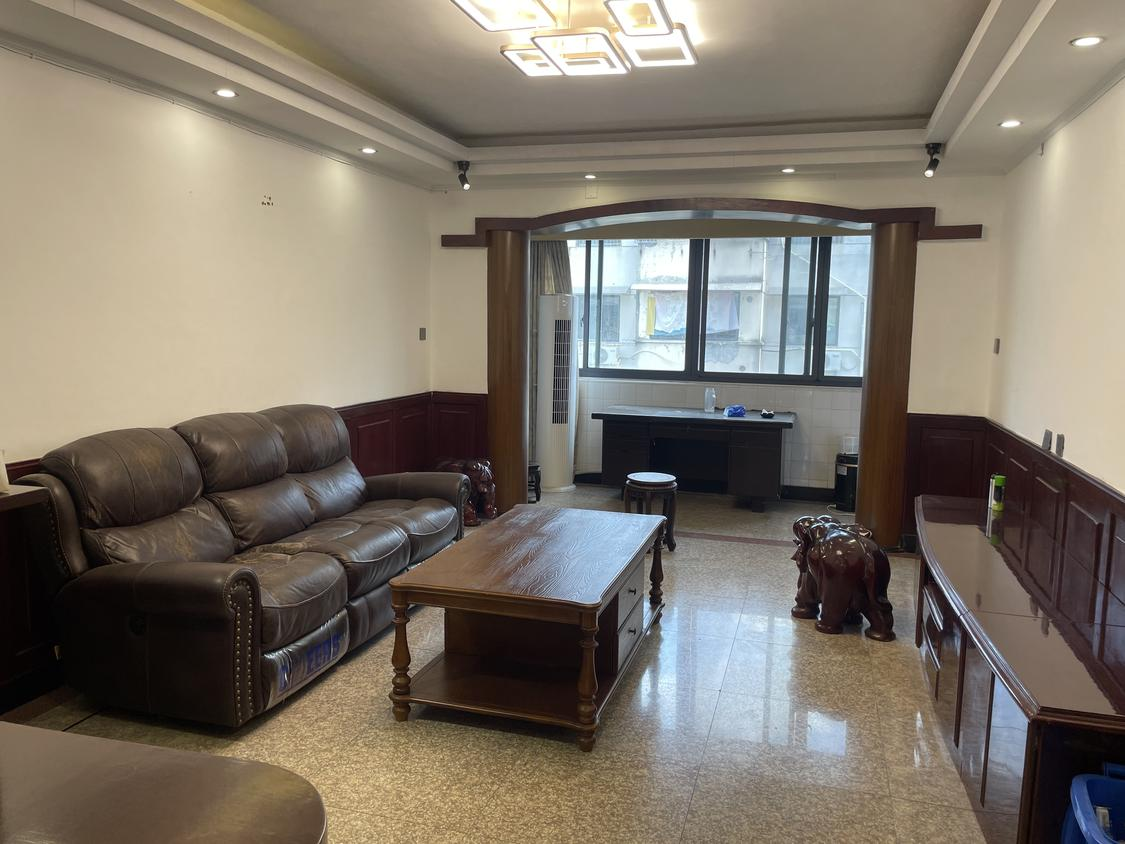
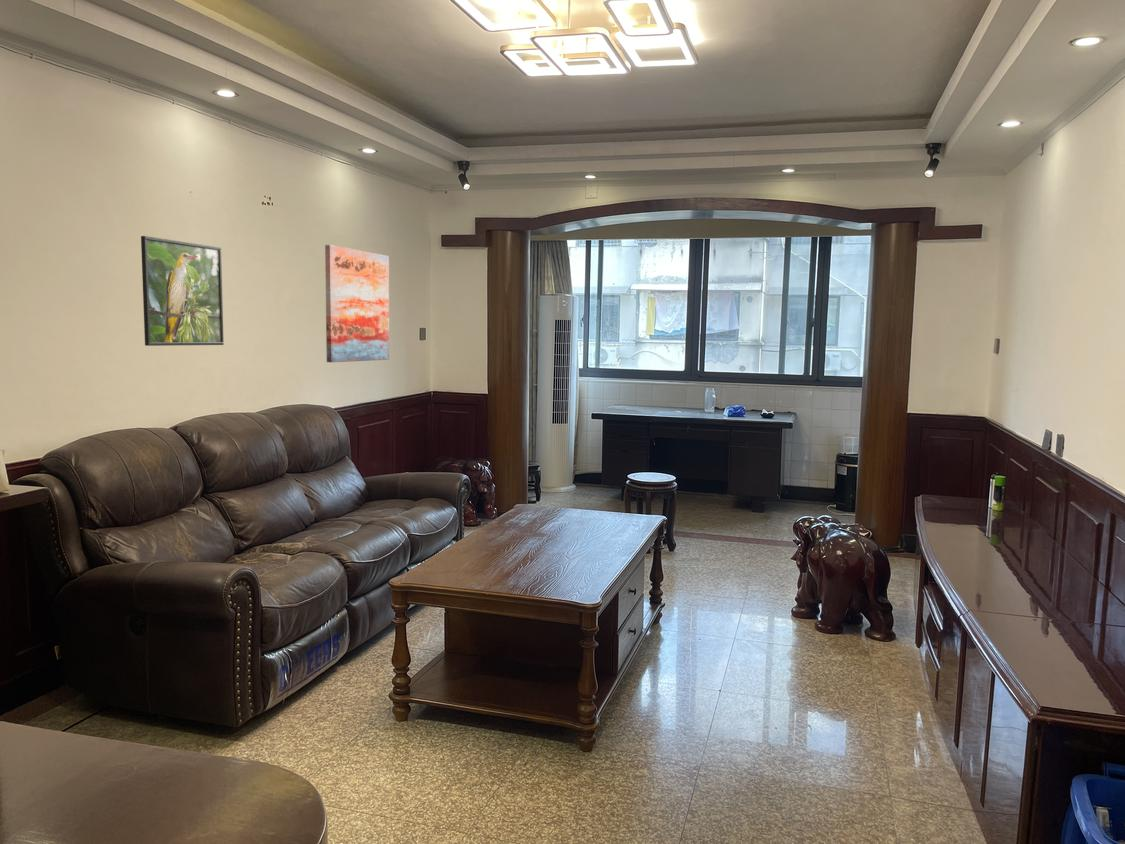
+ wall art (359, 306)
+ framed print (185, 294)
